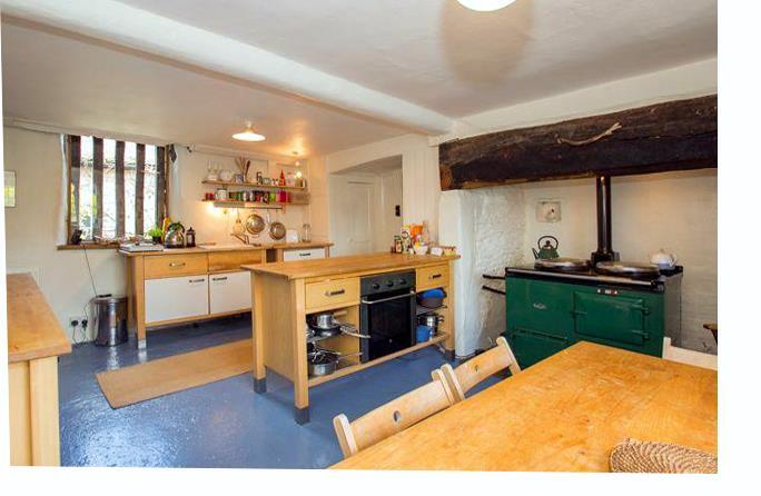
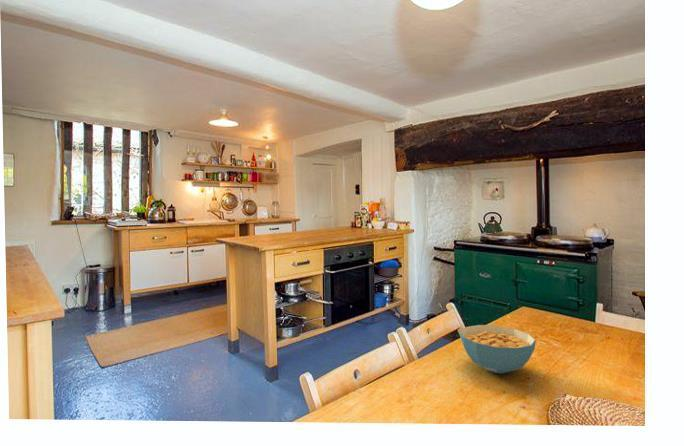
+ cereal bowl (496, 352)
